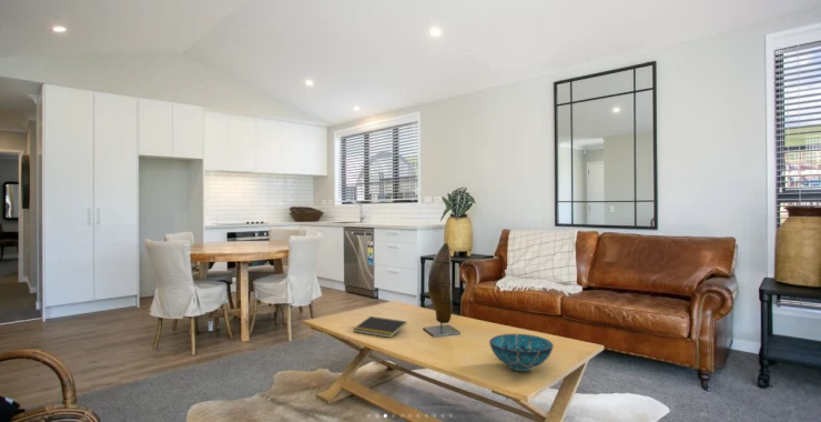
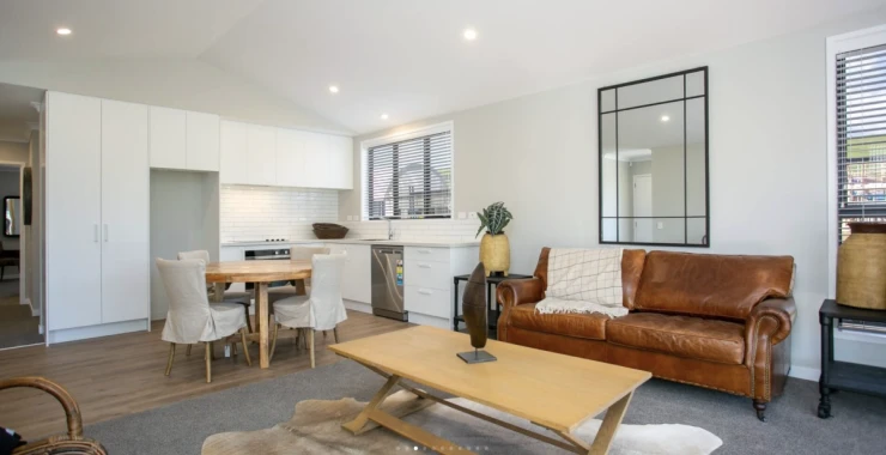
- notepad (379, 325)
- decorative bowl (520, 354)
